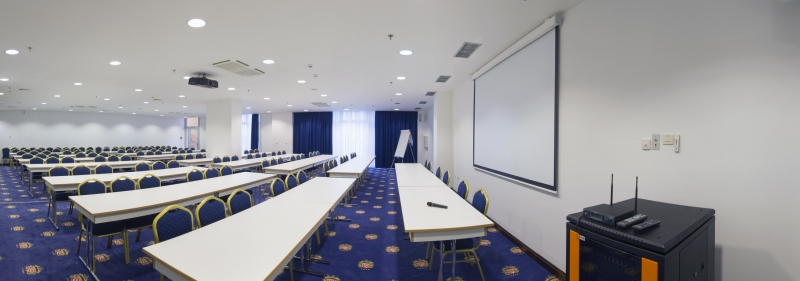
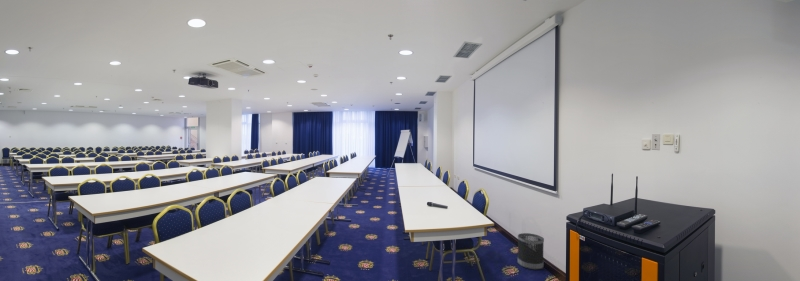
+ wastebasket (530, 250)
